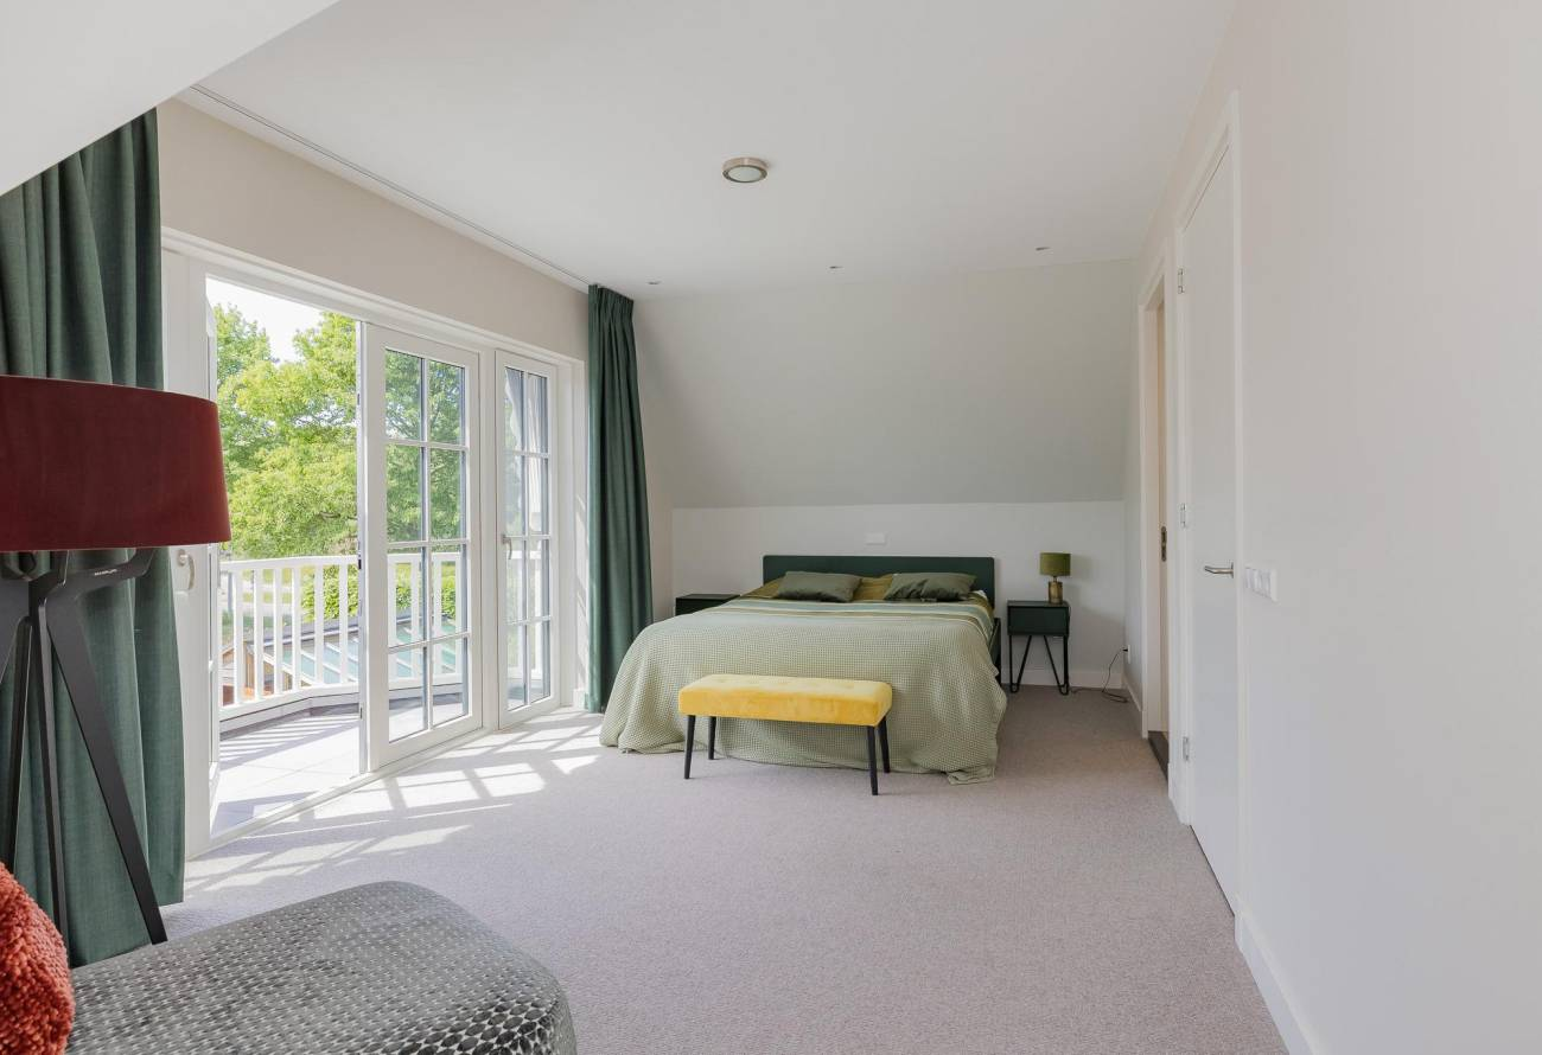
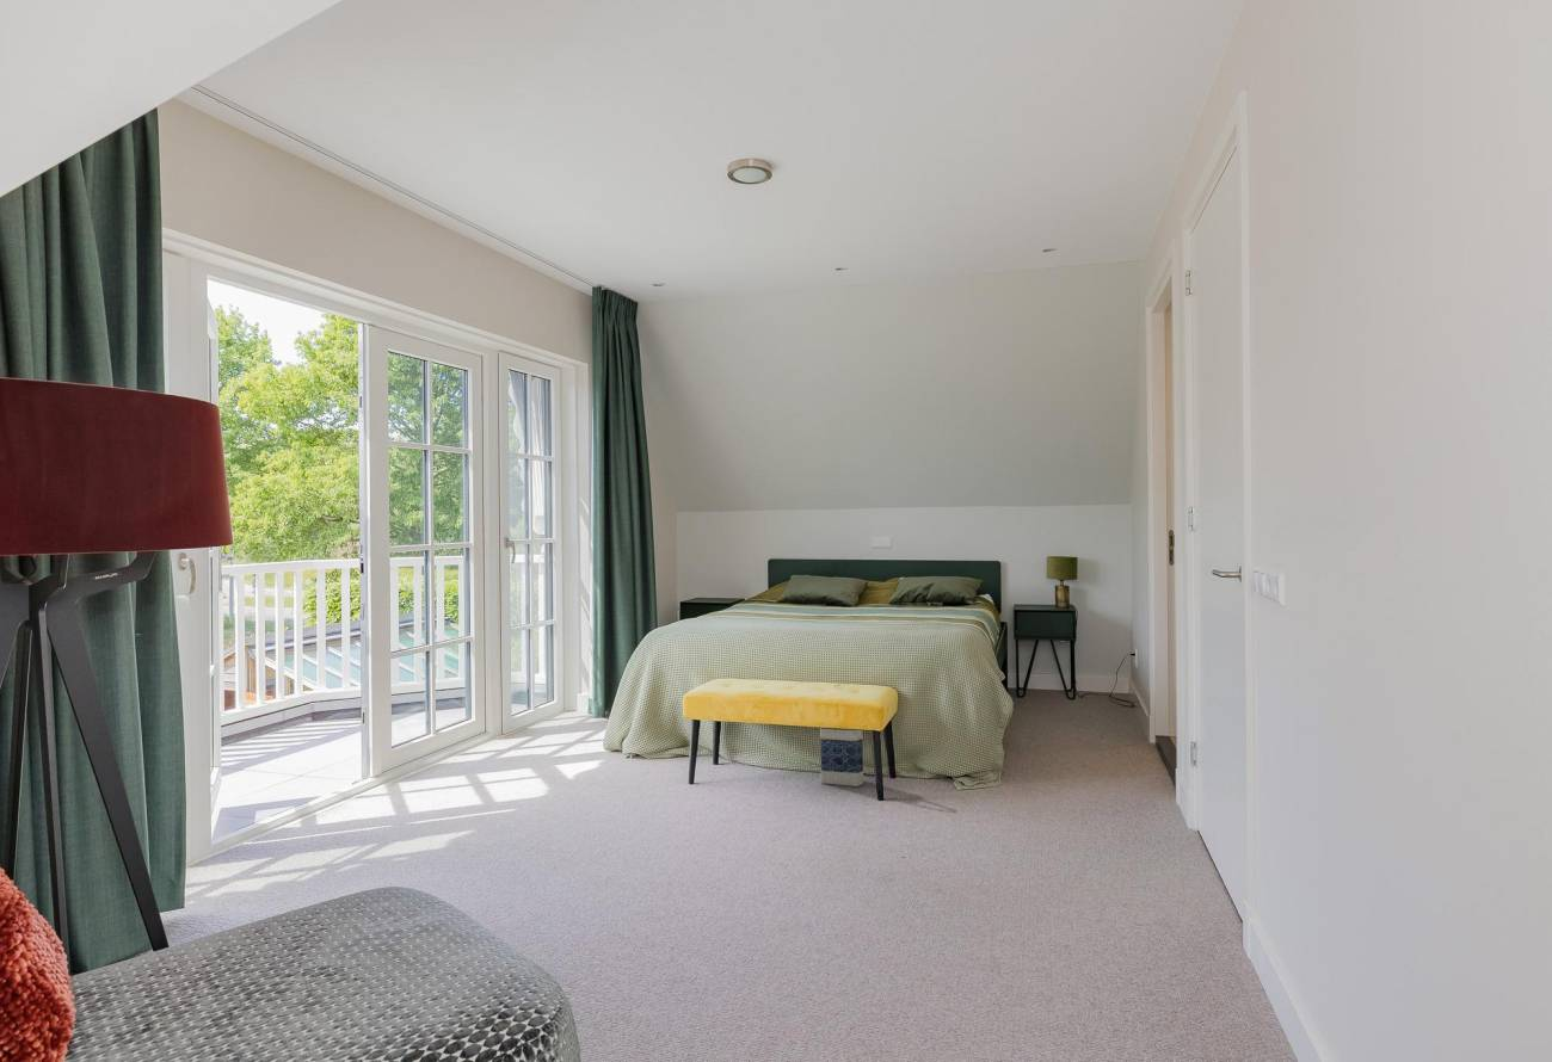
+ bag (840, 733)
